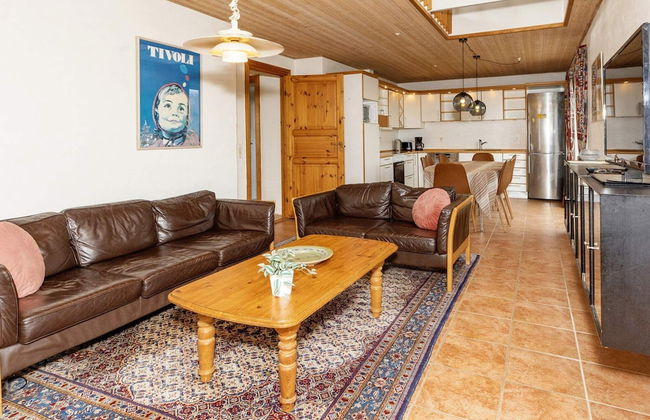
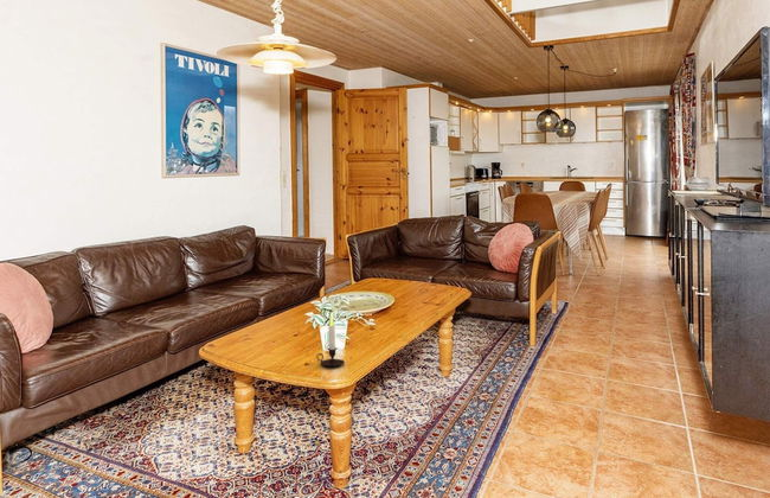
+ candle (329, 338)
